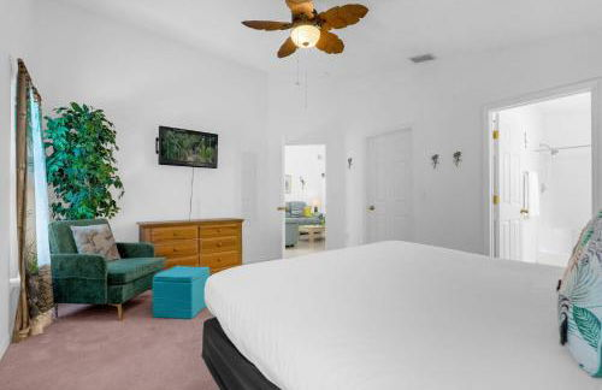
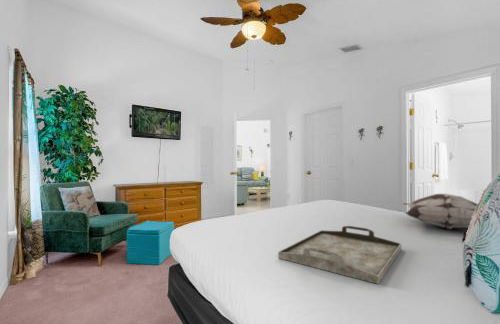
+ serving tray (342, 245)
+ decorative pillow (443, 210)
